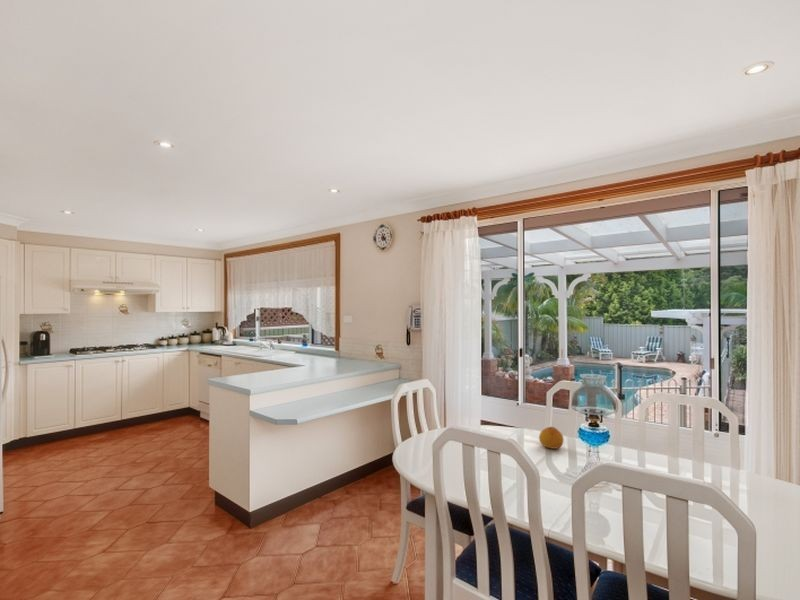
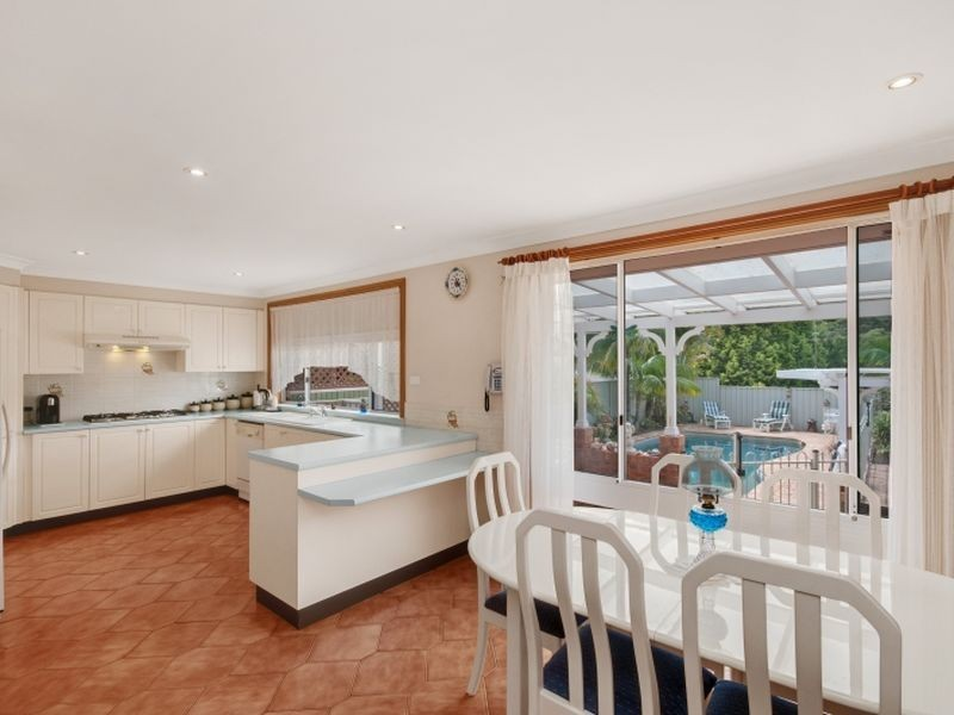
- fruit (551, 436)
